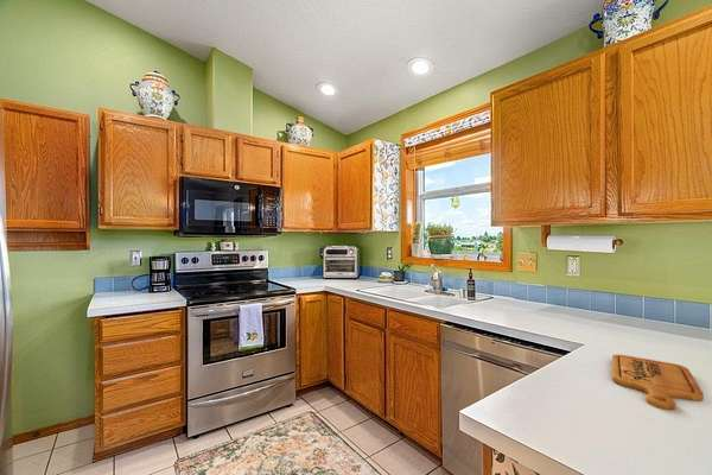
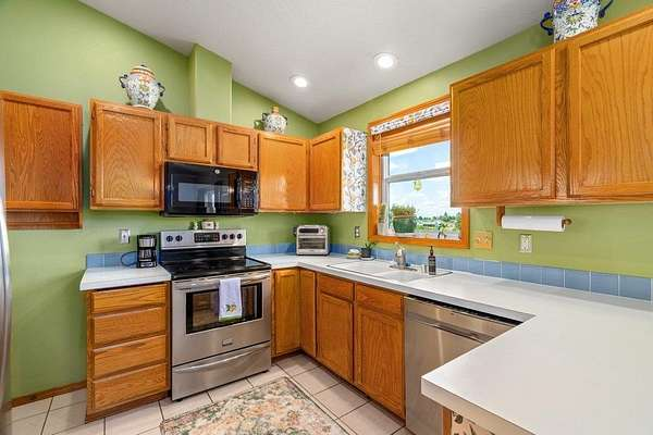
- cutting board (653, 380)
